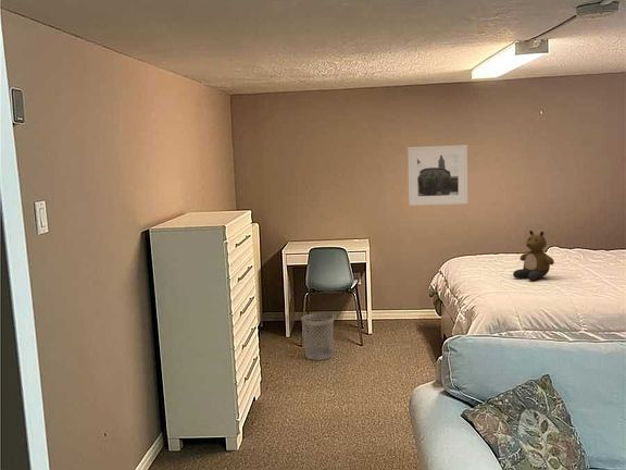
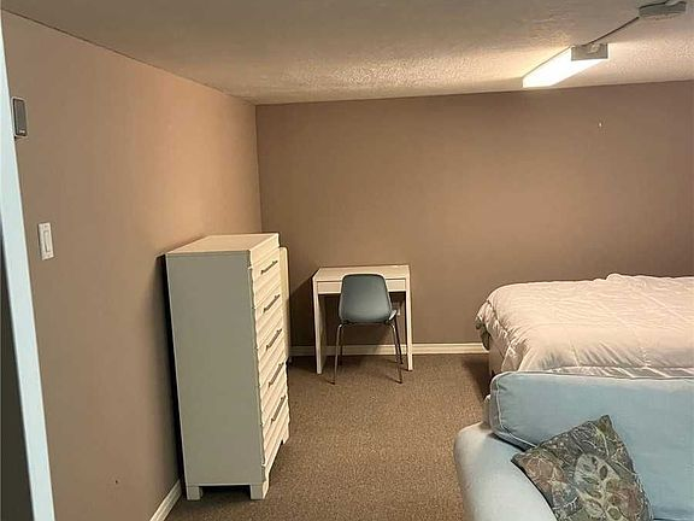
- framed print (437, 175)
- wastebasket (317, 336)
- bear (531, 255)
